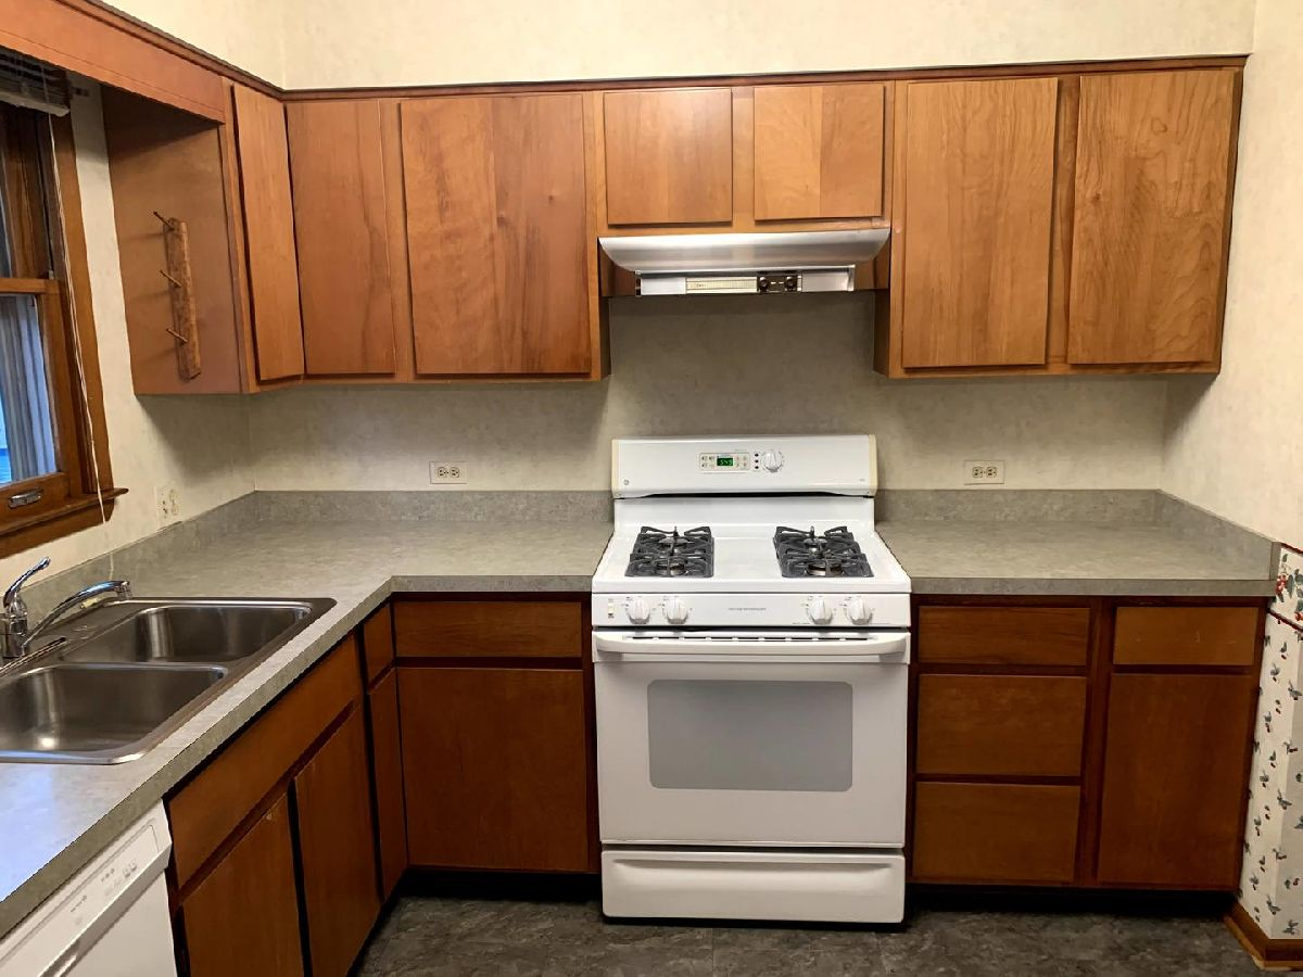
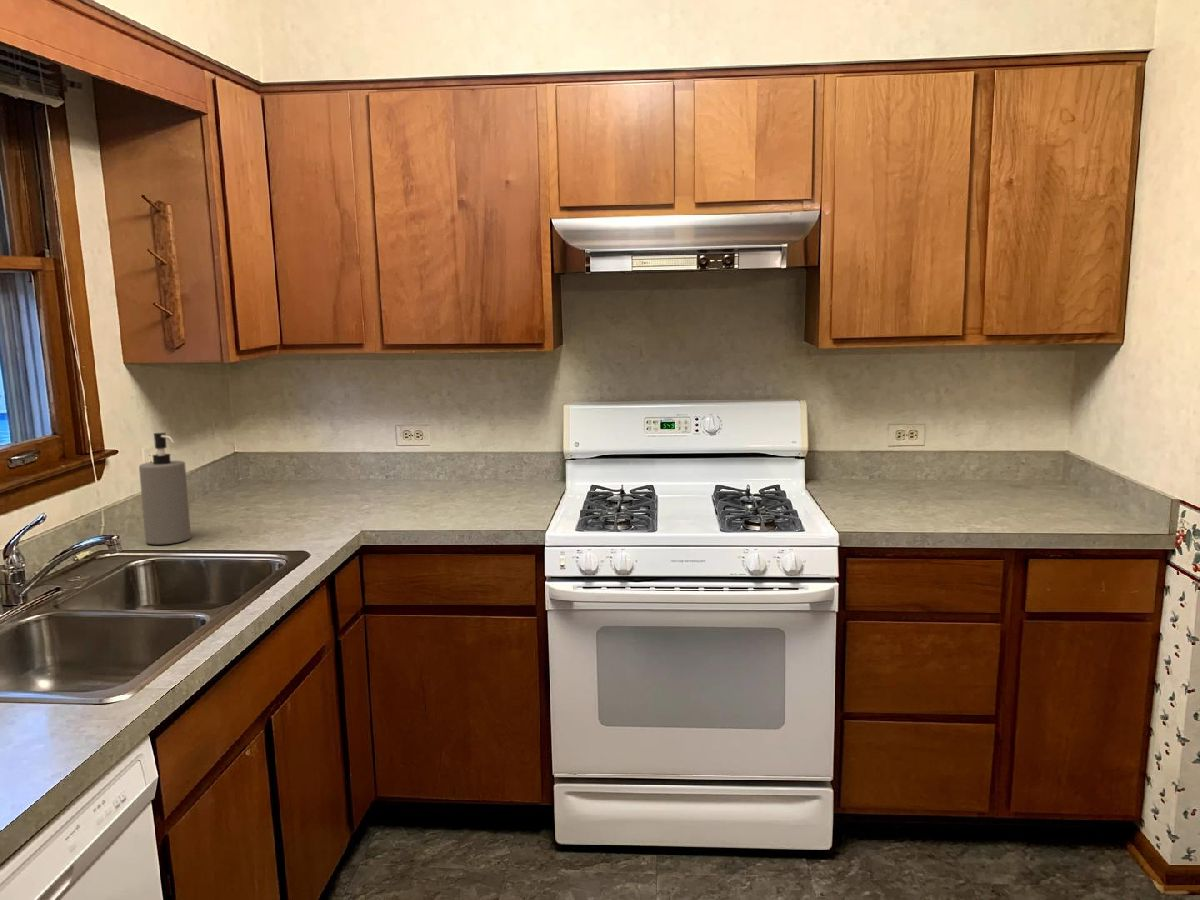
+ soap dispenser (165, 487)
